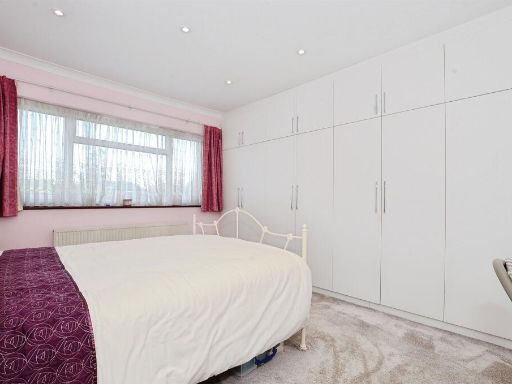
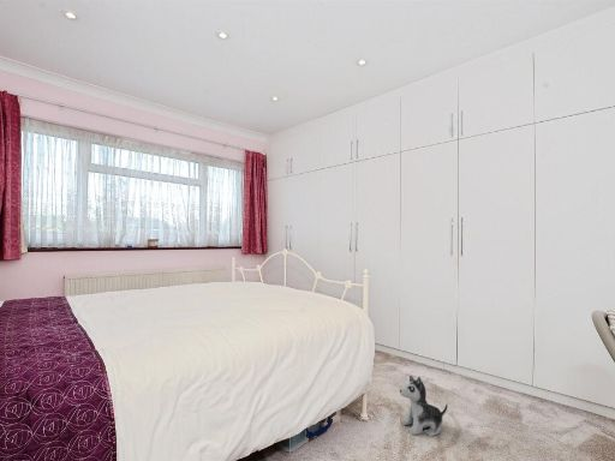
+ plush toy (424, 400)
